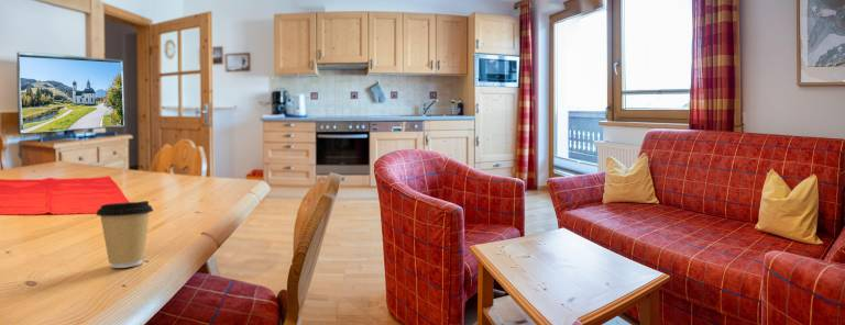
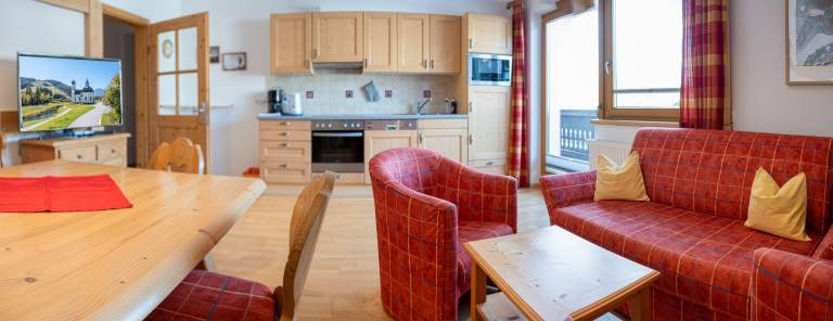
- coffee cup (125, 233)
